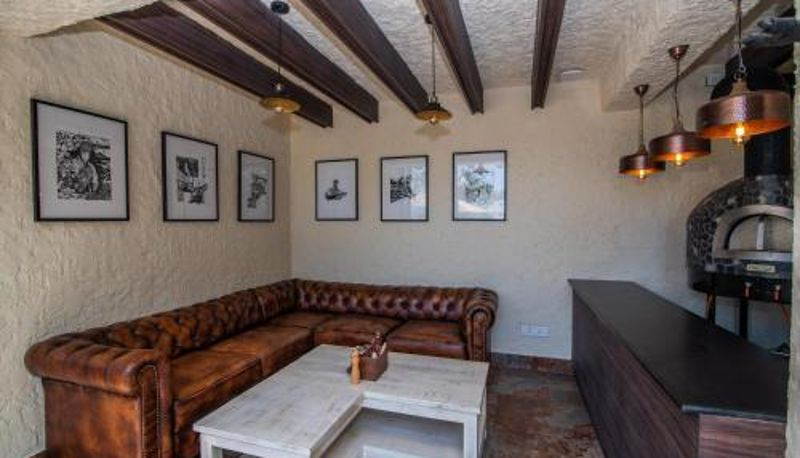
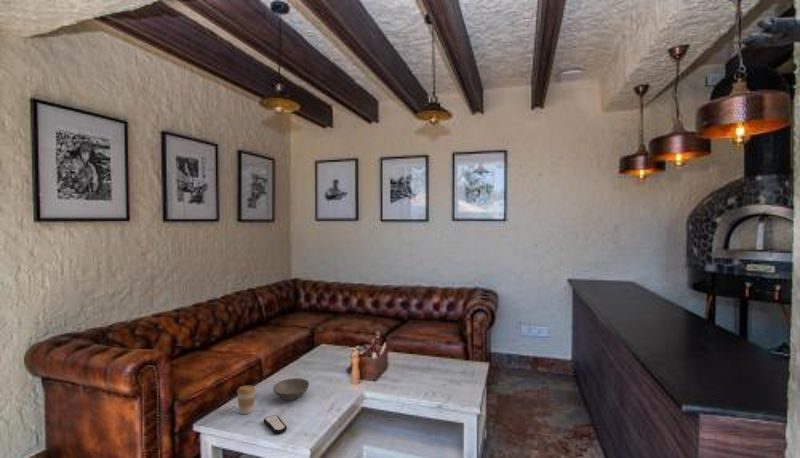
+ coffee cup (246, 398)
+ soup bowl (291, 390)
+ remote control (275, 424)
